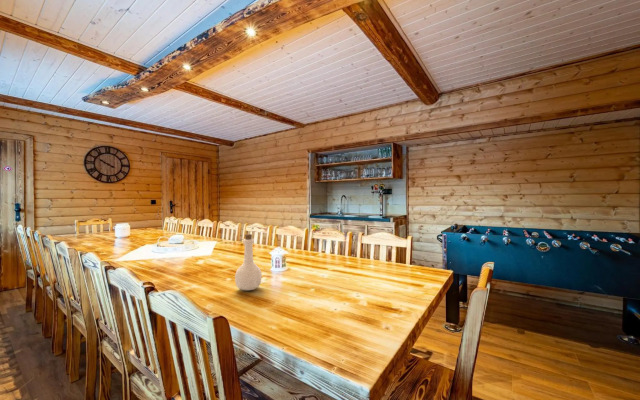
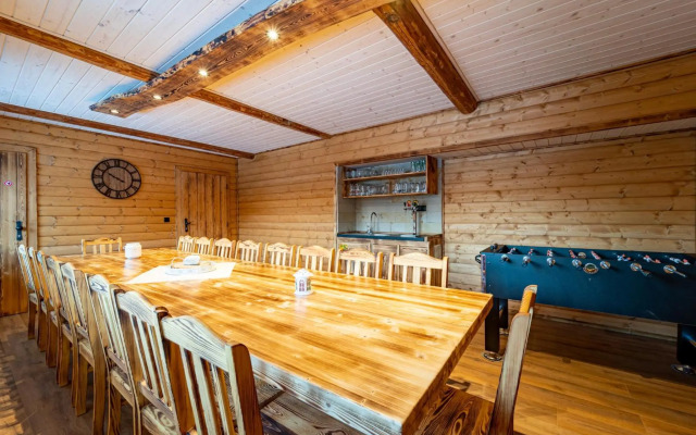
- bottle (248, 261)
